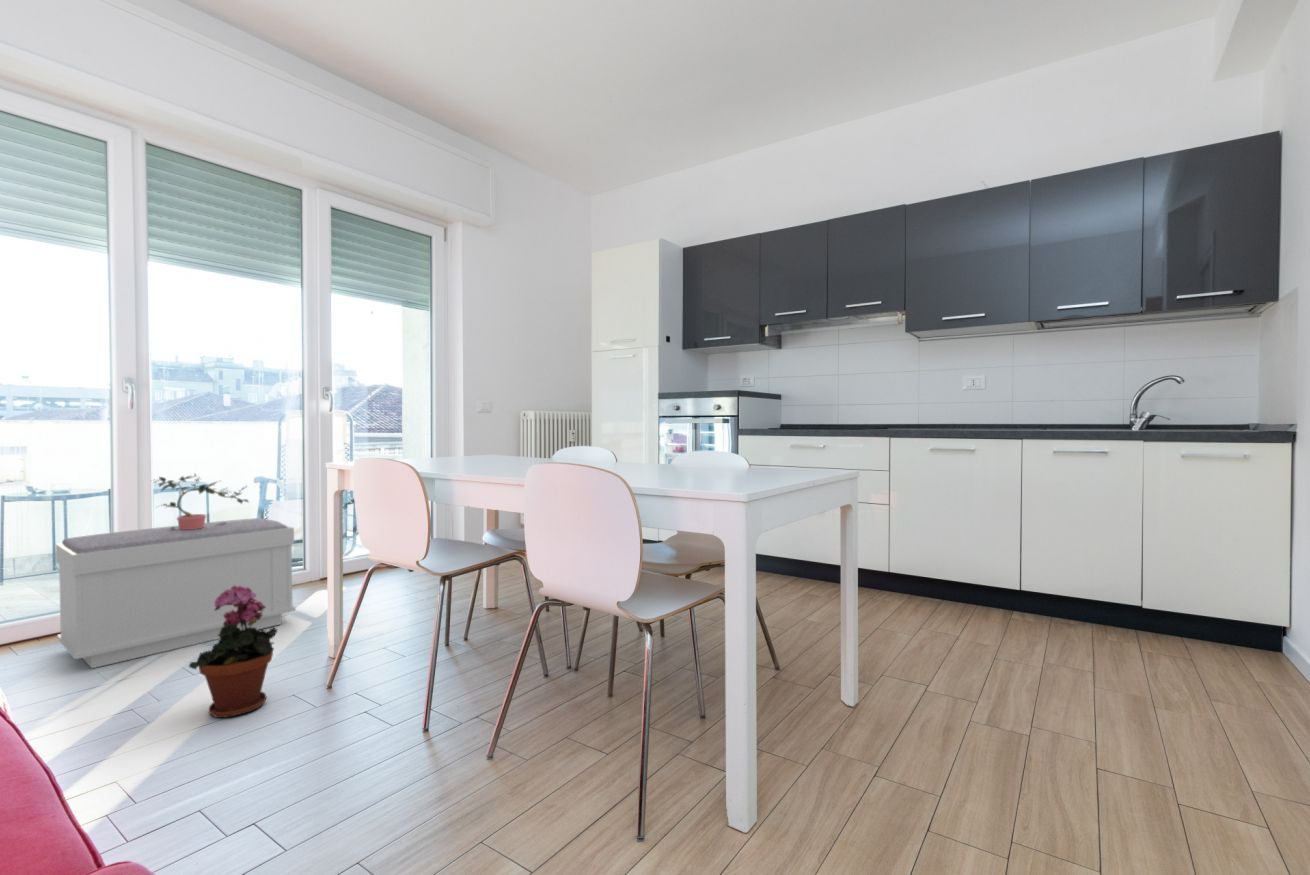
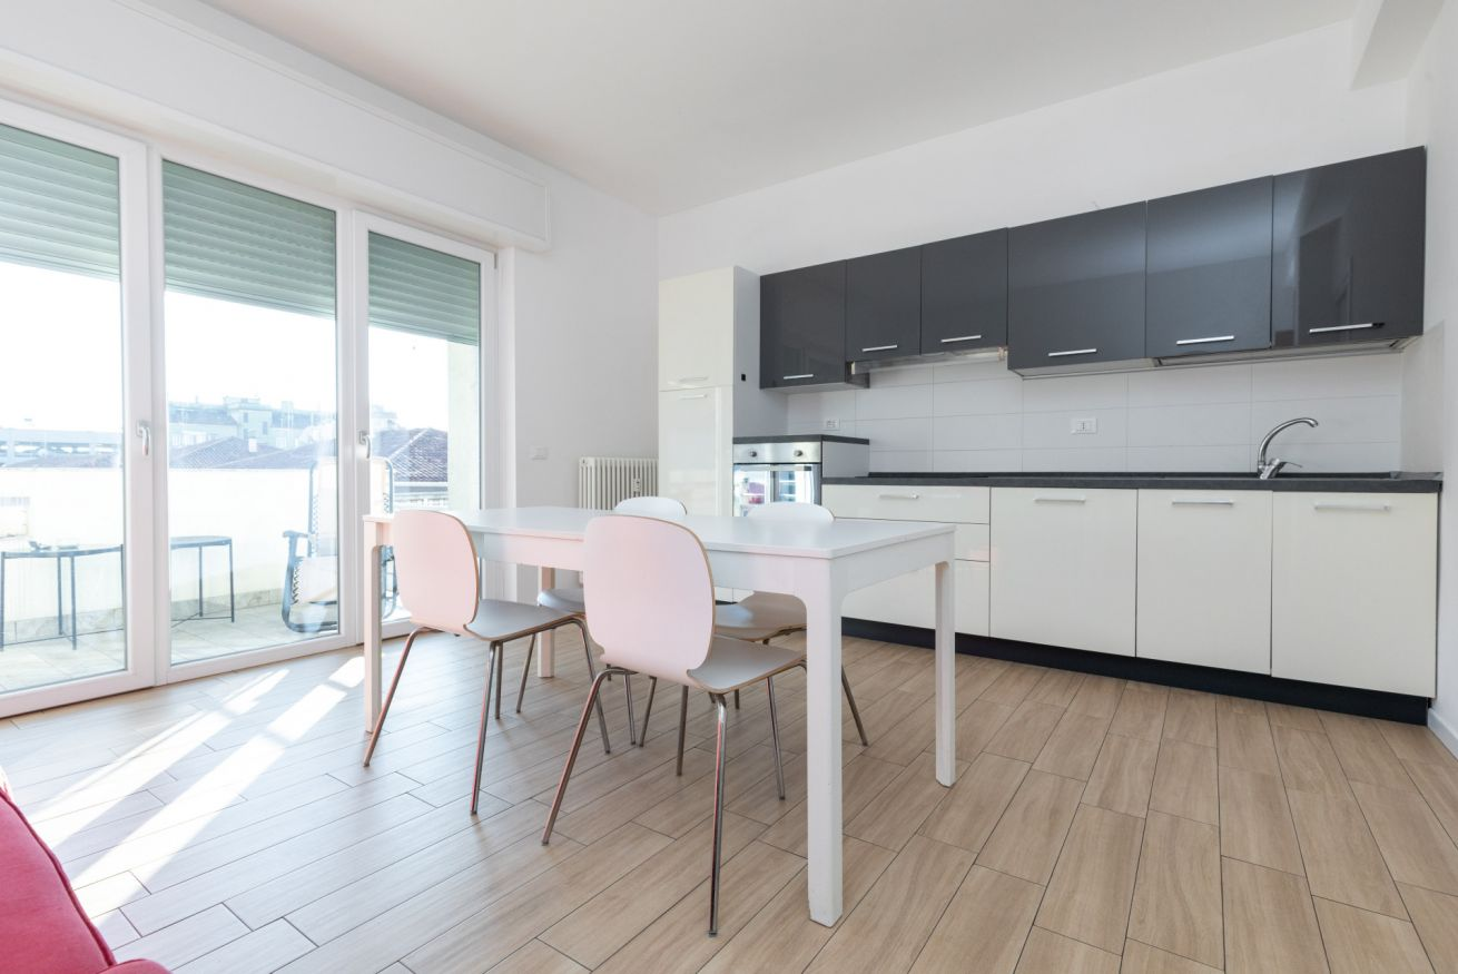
- potted plant (239, 646)
- bench (183, 582)
- potted plant (200, 493)
